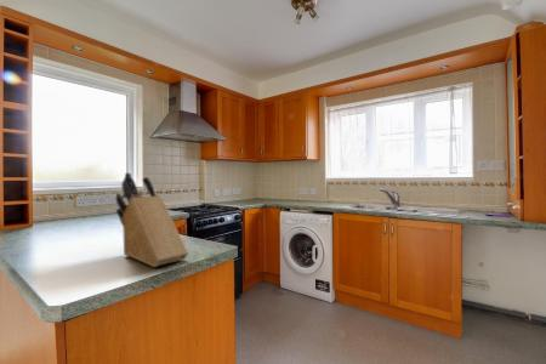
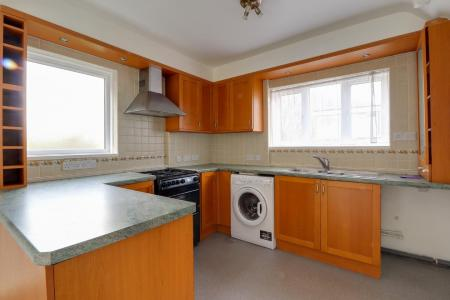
- knife block (148, 214)
